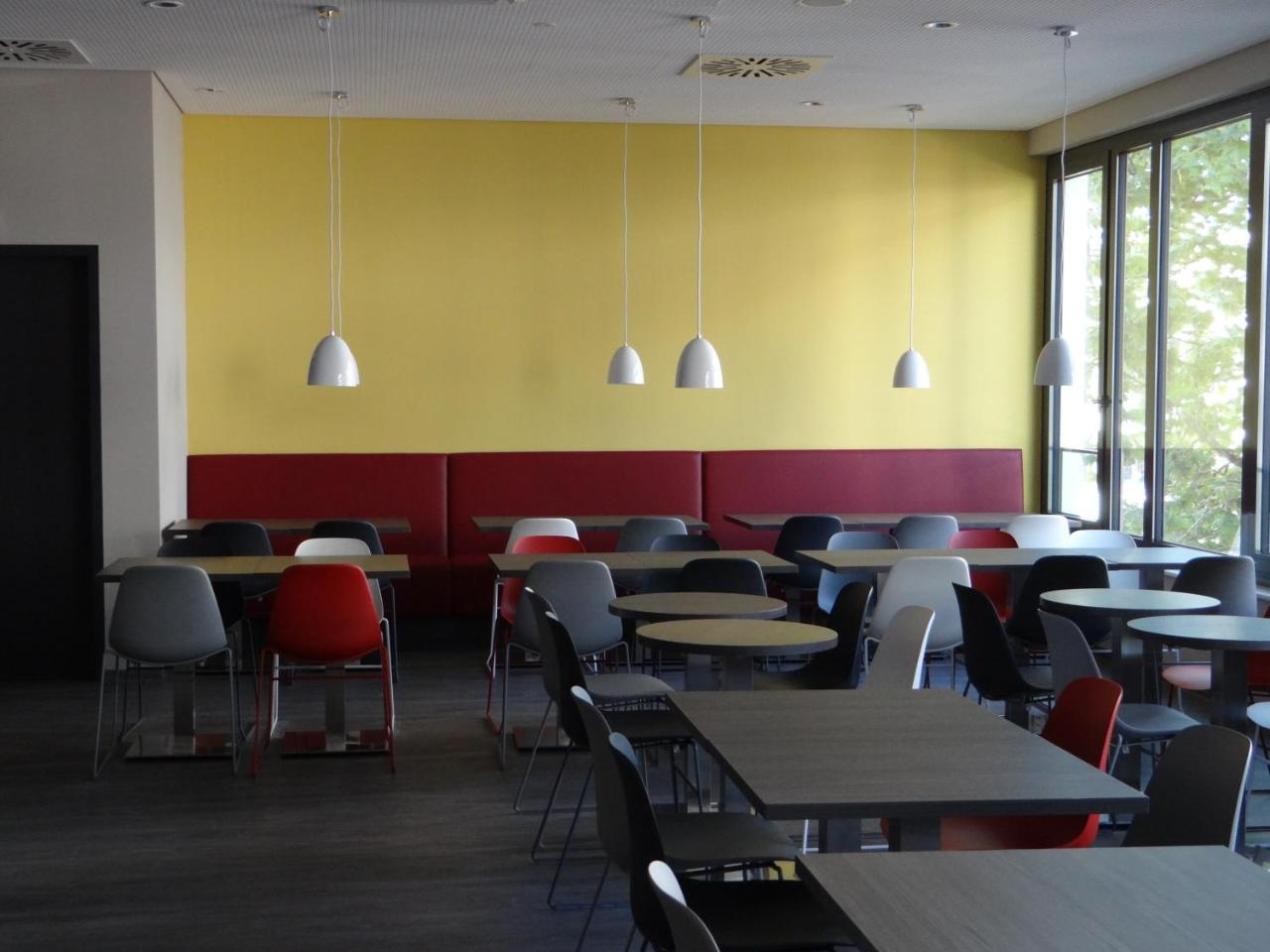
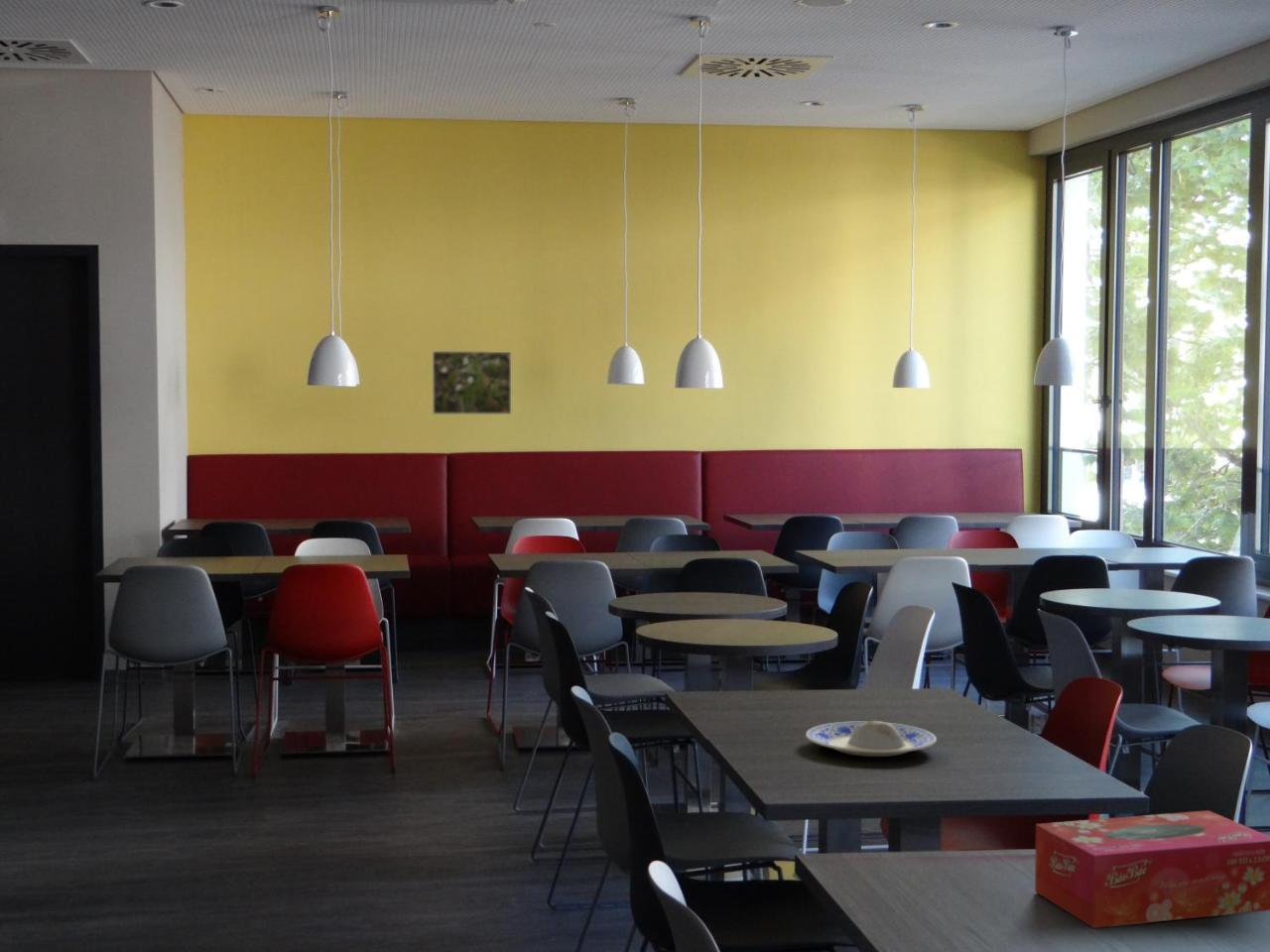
+ plate (870, 735)
+ tissue box (1154, 866)
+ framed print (471, 383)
